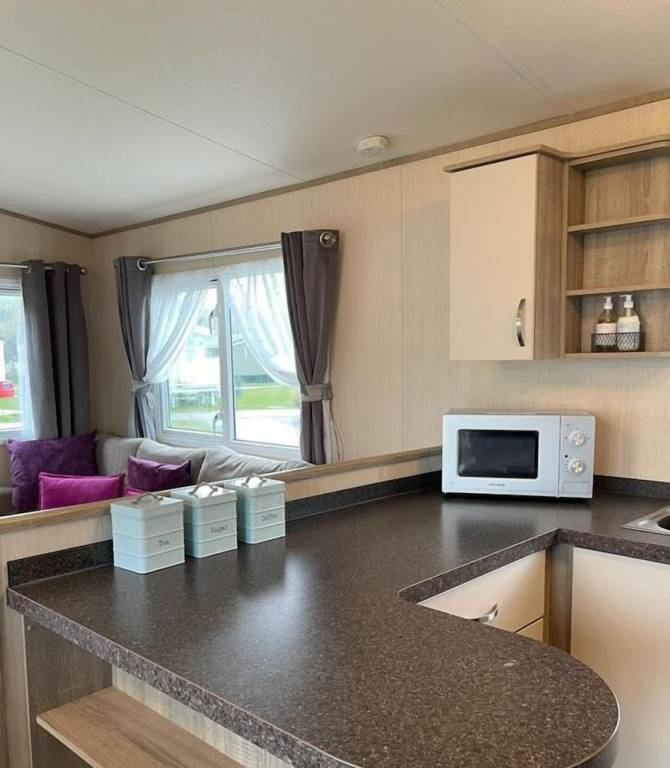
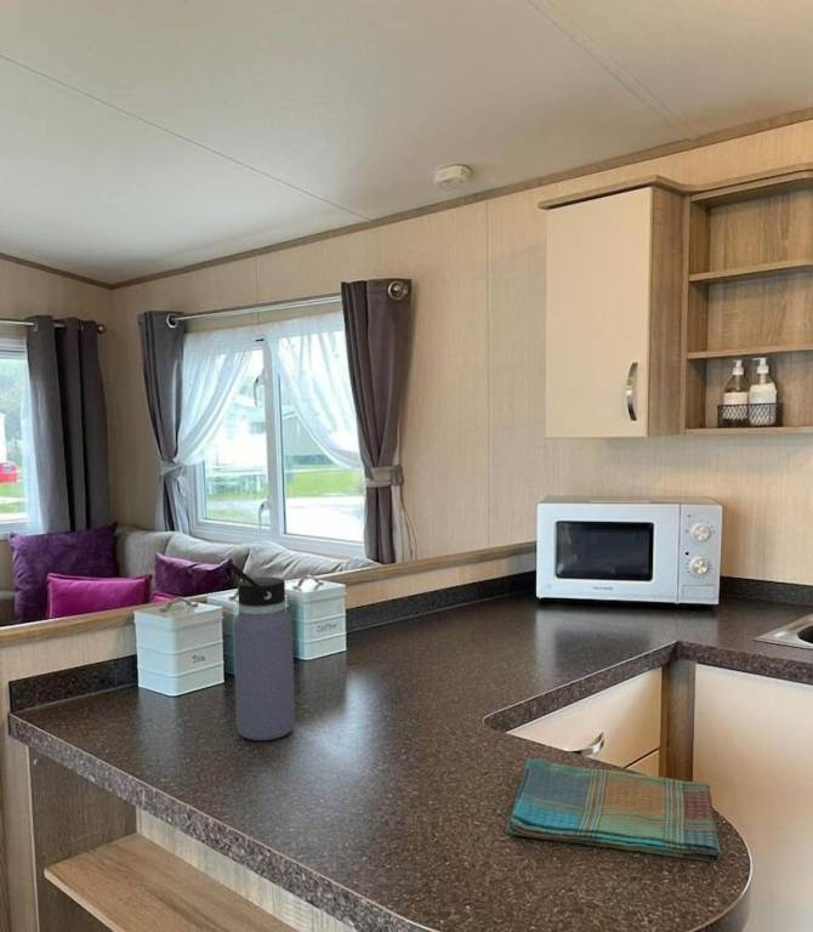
+ dish towel (612, 803)
+ water bottle (260, 644)
